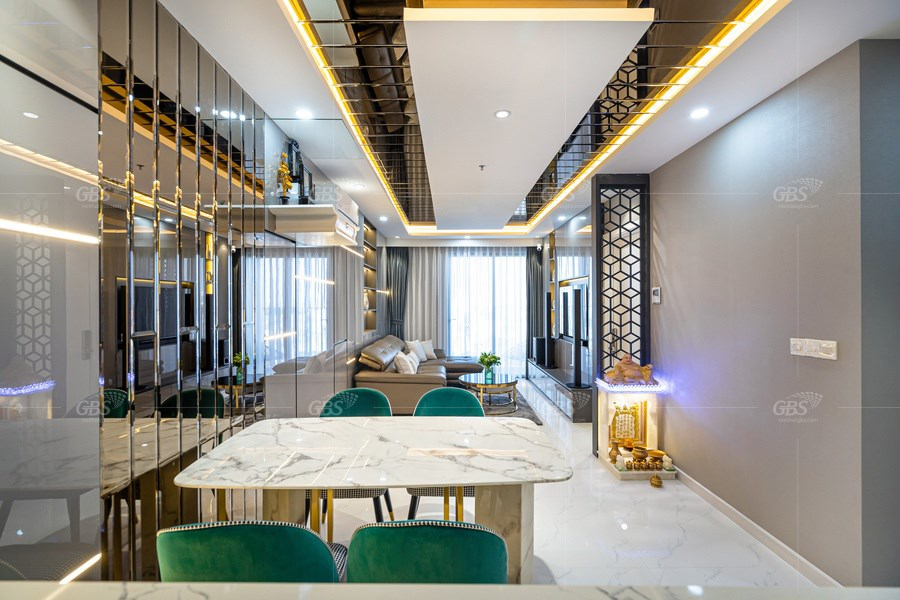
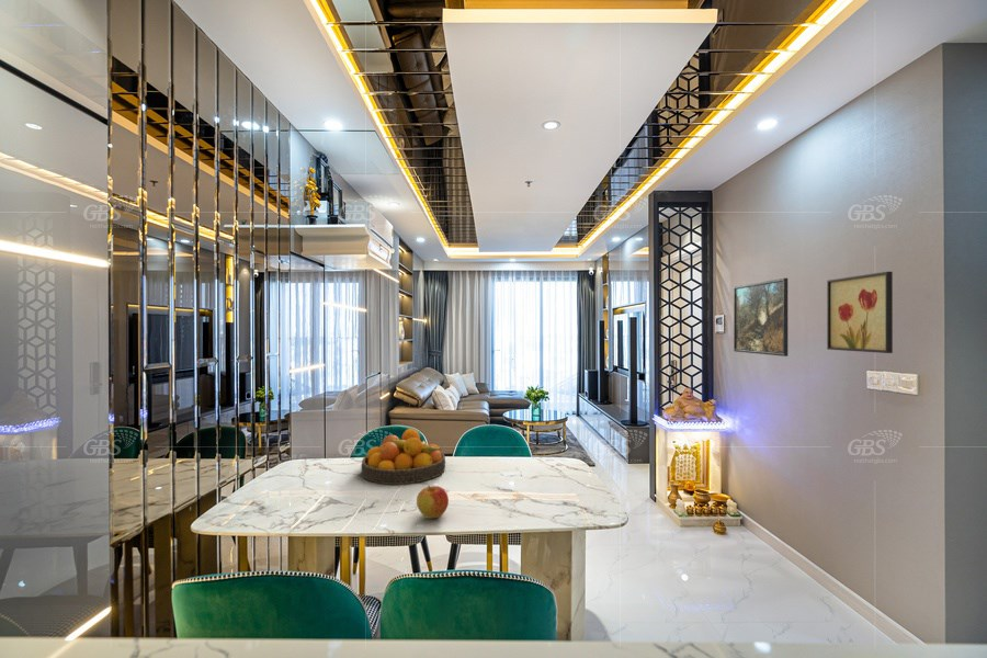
+ fruit bowl (404, 452)
+ apple (432, 500)
+ wall art (859, 314)
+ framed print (758, 318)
